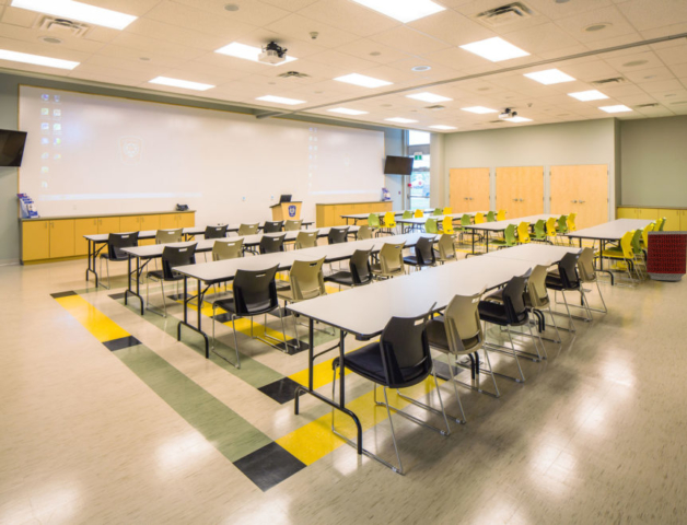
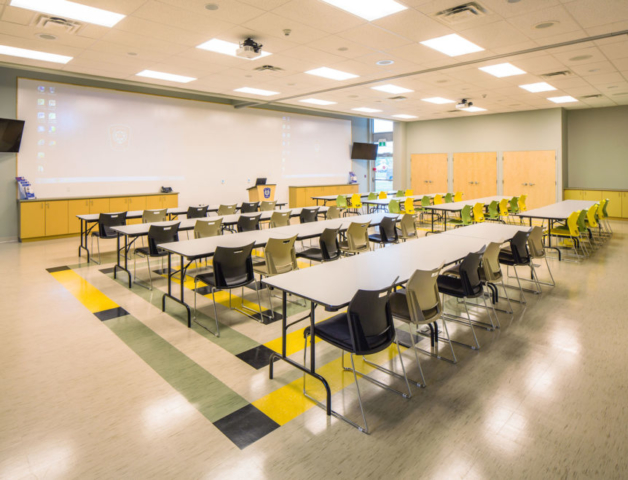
- trash can (666, 255)
